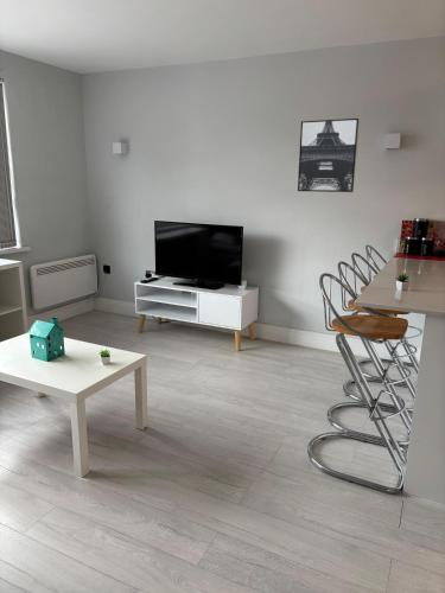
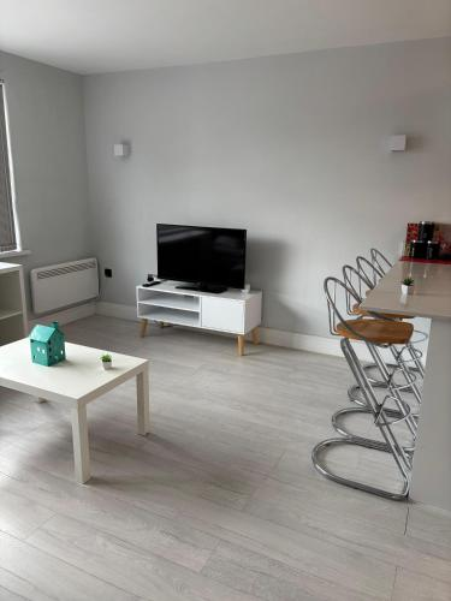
- wall art (326, 157)
